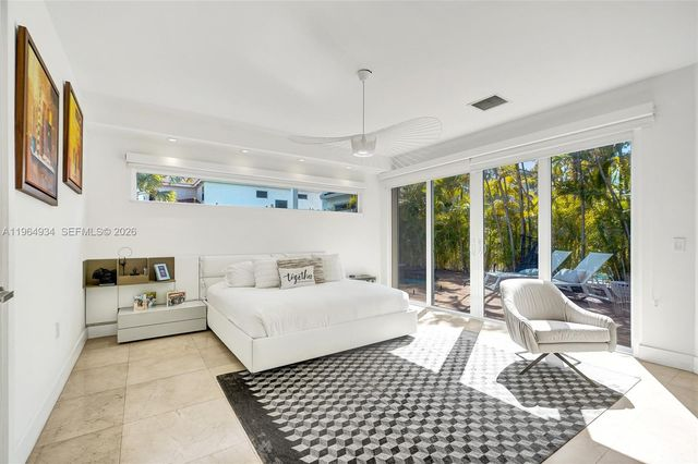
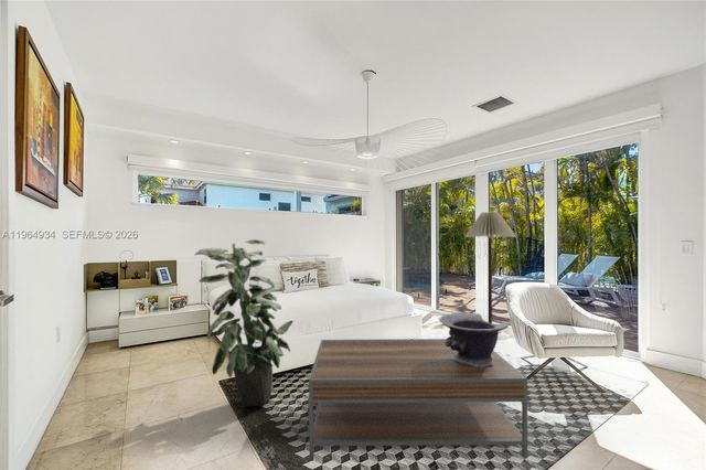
+ decorative bowl (471, 339)
+ indoor plant (247, 322)
+ floor lamp (490, 273)
+ coffee table (407, 387)
